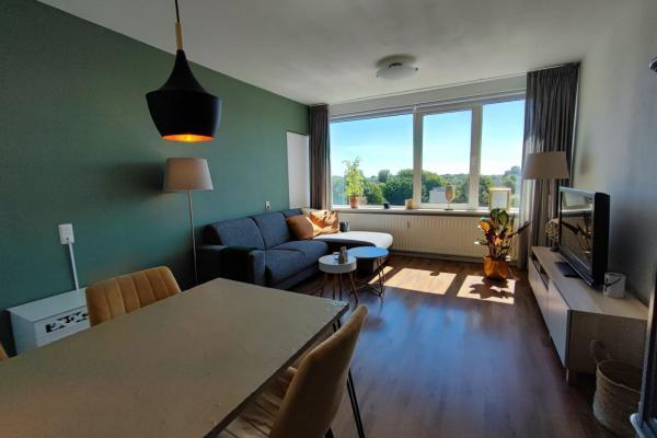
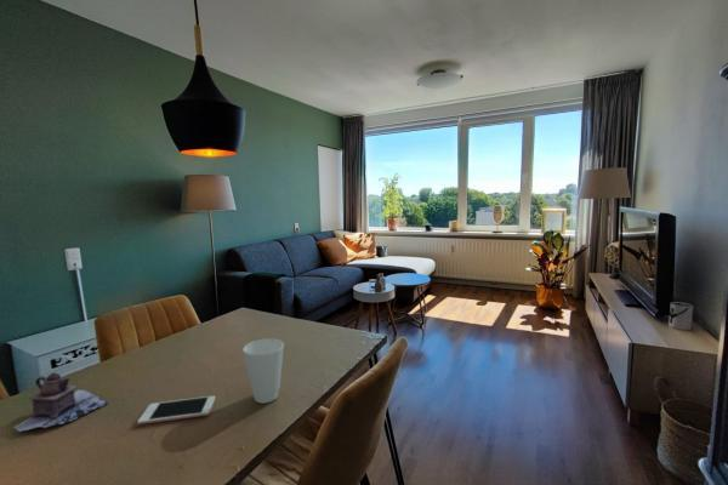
+ cup (265, 371)
+ teapot (56, 393)
+ cell phone (178, 409)
